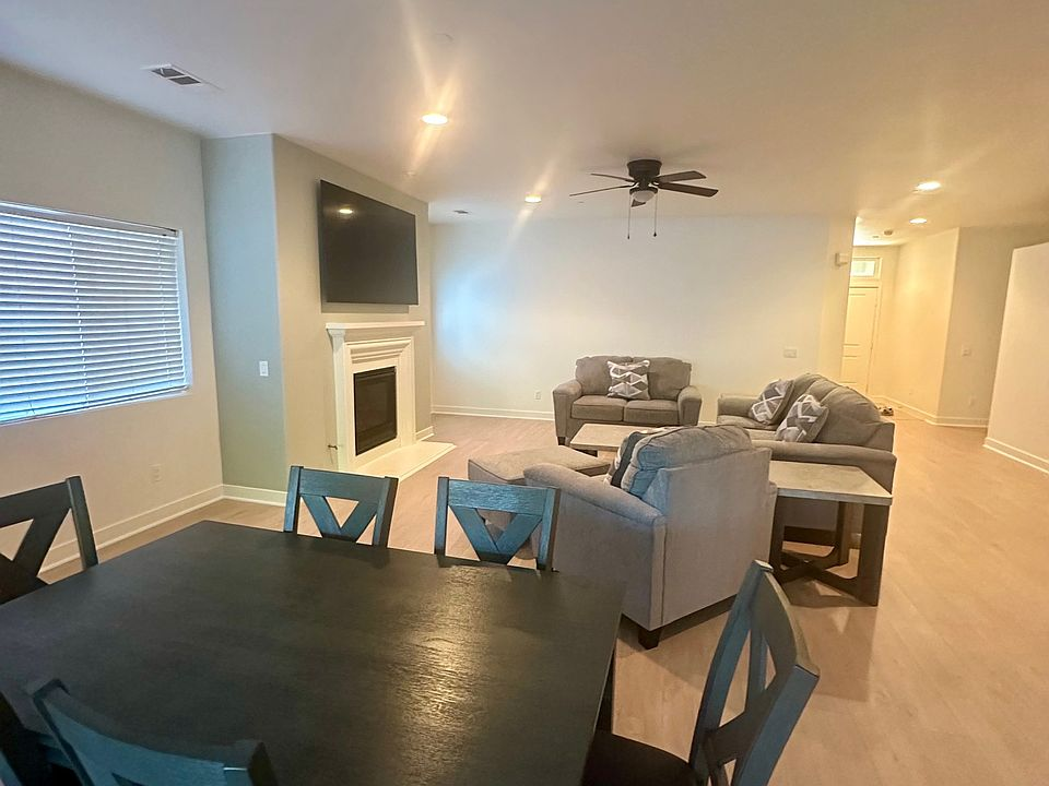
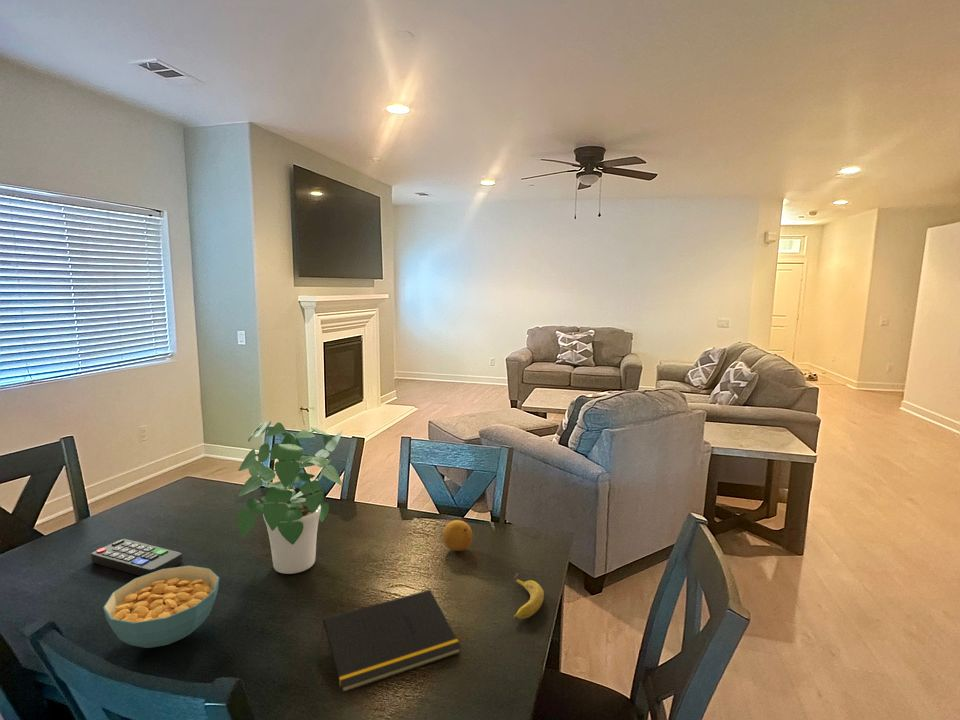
+ potted plant (289, 494)
+ remote control (136, 556)
+ banana (529, 593)
+ cereal bowl (165, 614)
+ fruit (457, 535)
+ notepad (391, 635)
